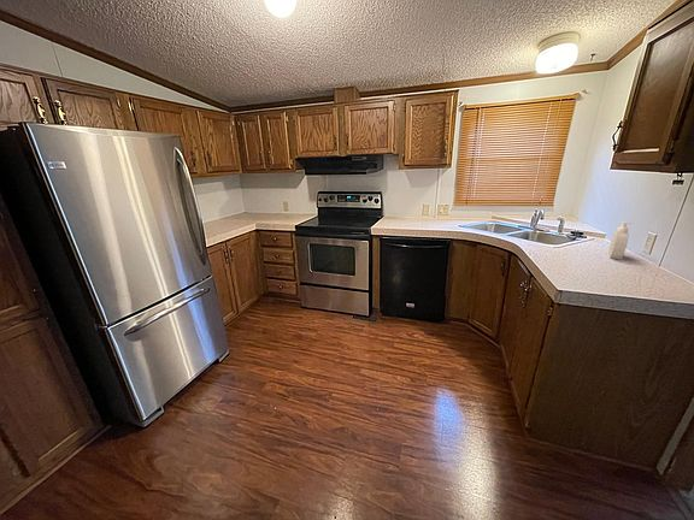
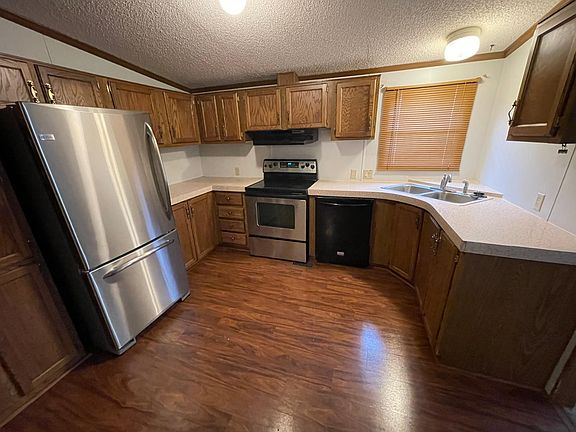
- soap bottle (619, 240)
